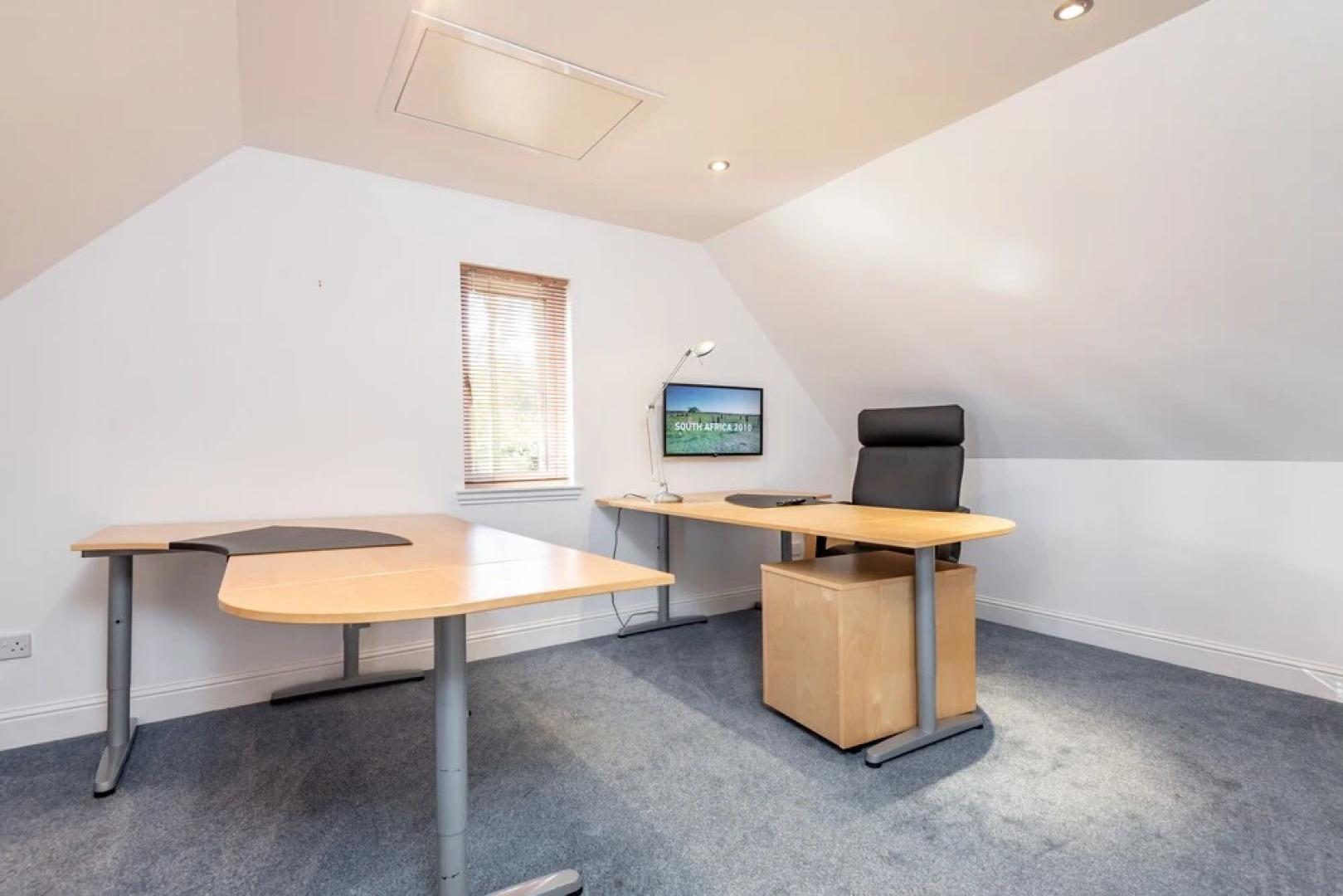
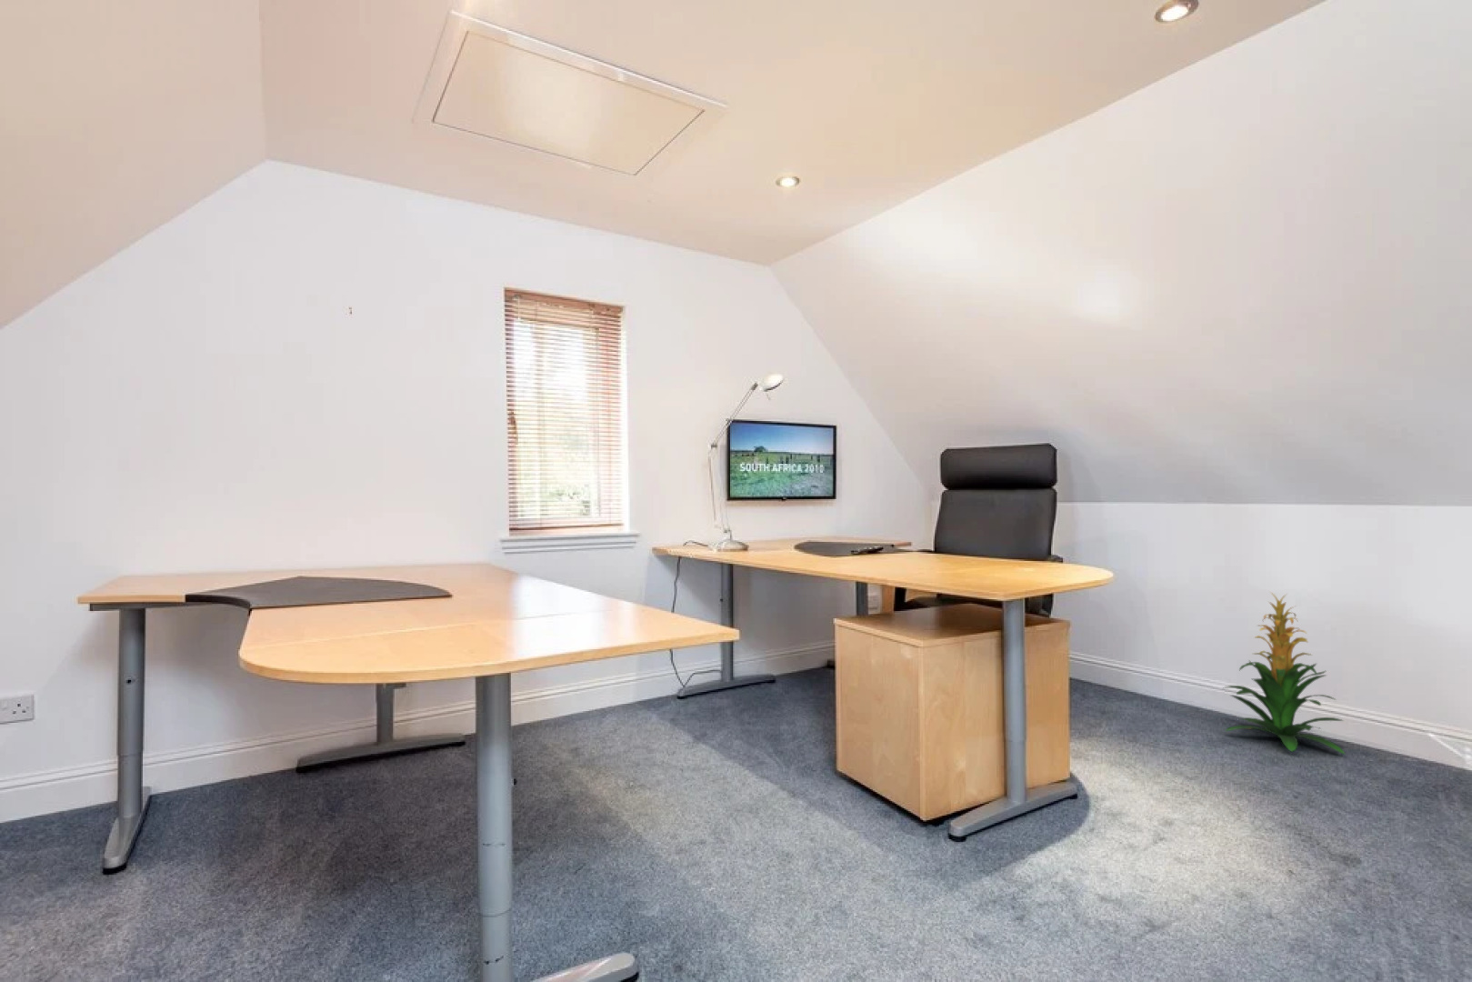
+ indoor plant (1282, 665)
